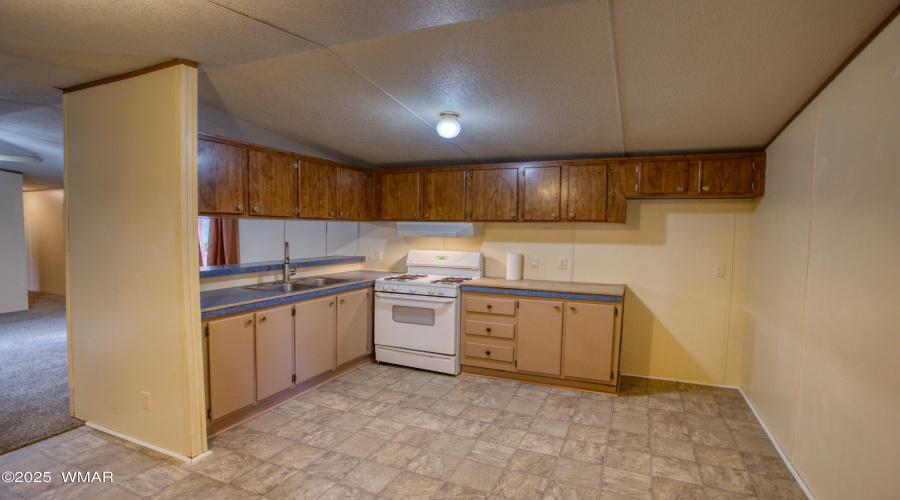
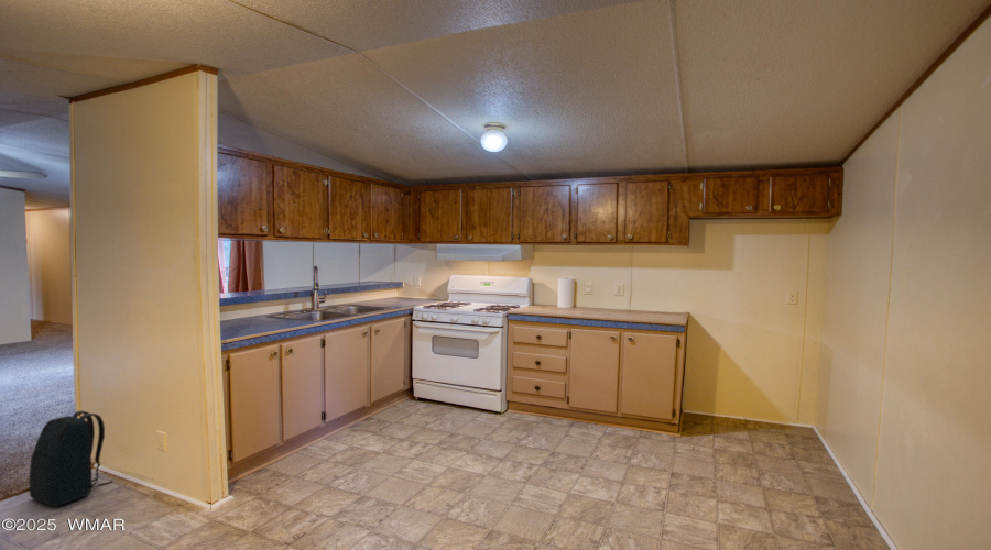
+ backpack (73, 452)
